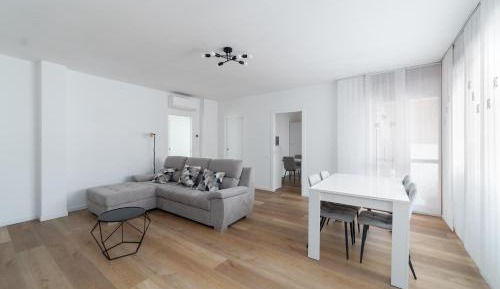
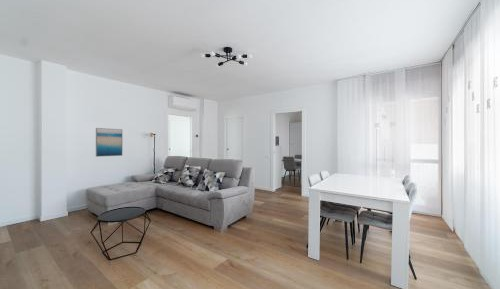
+ wall art (109, 142)
